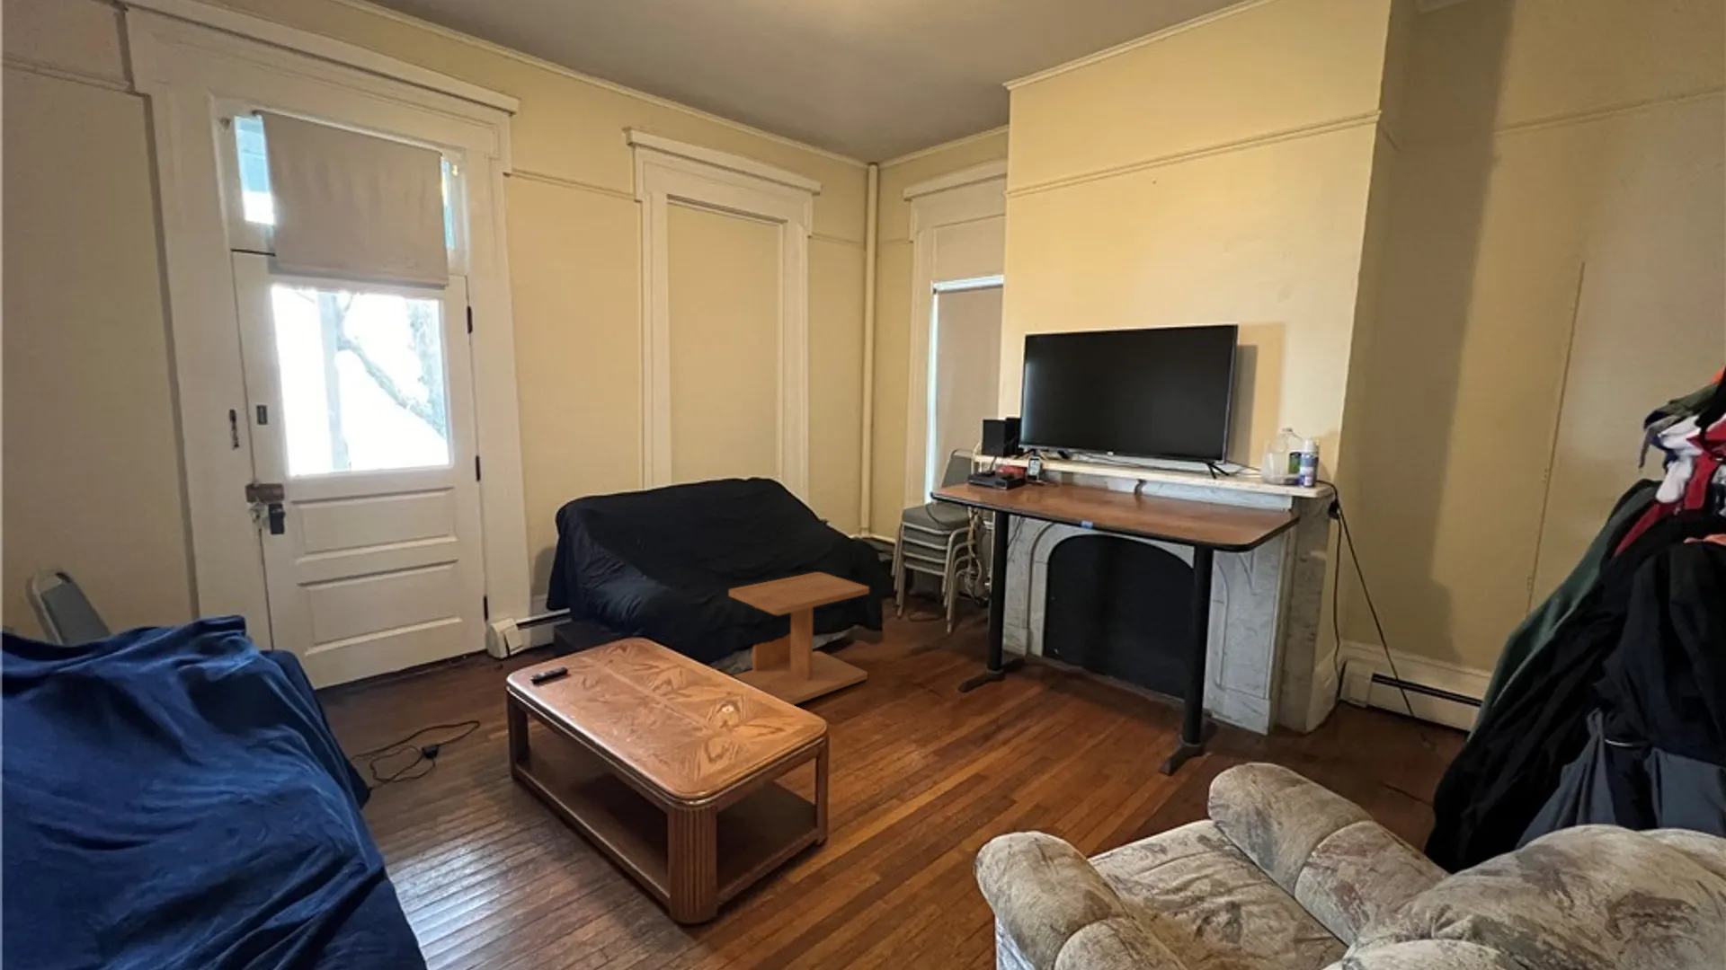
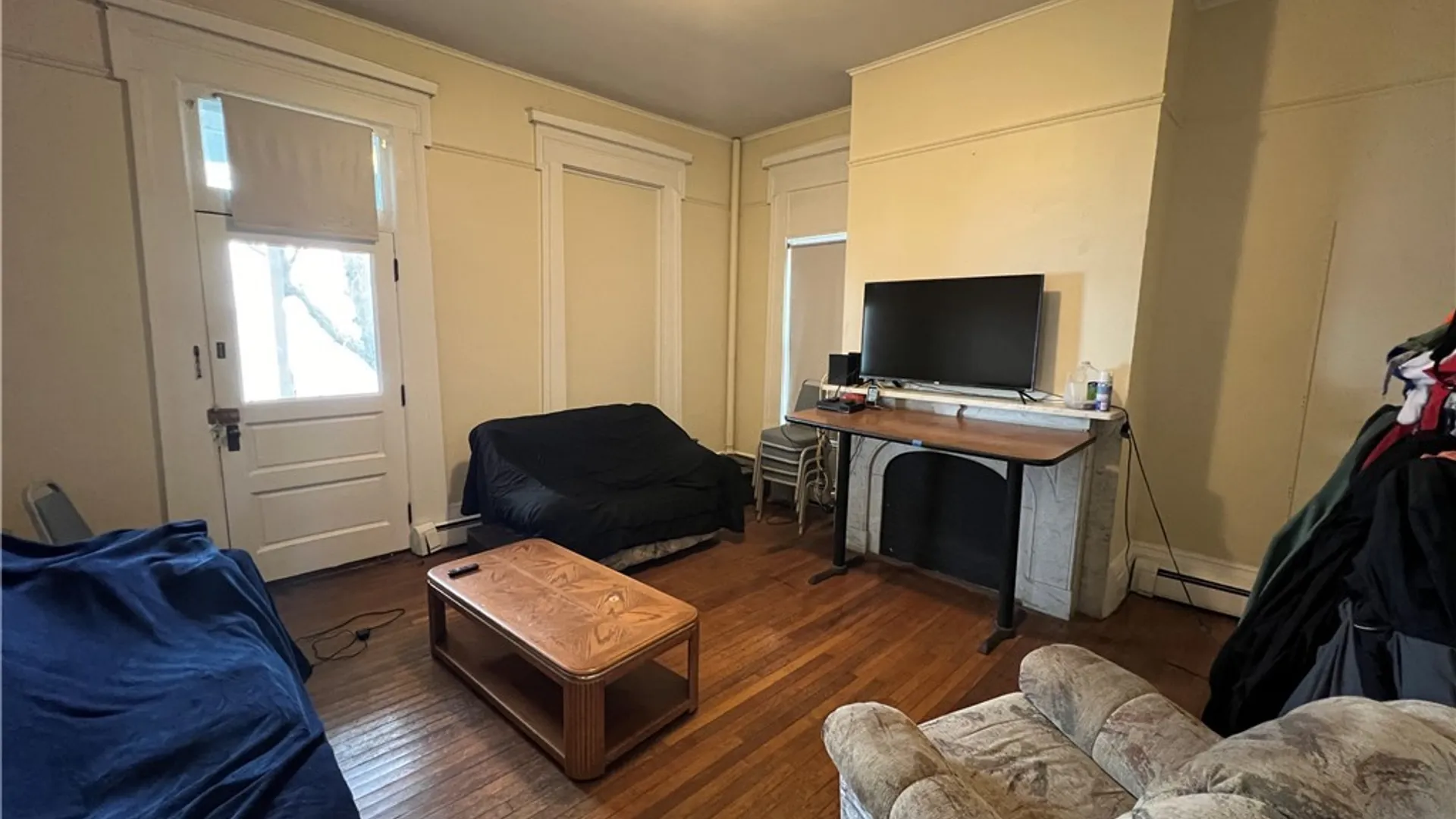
- side table (799, 636)
